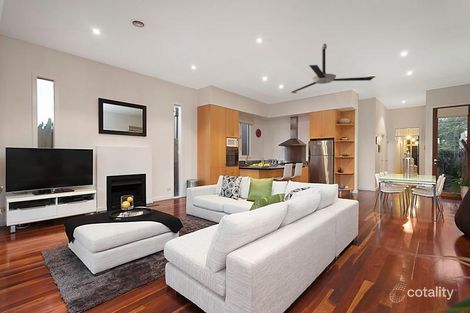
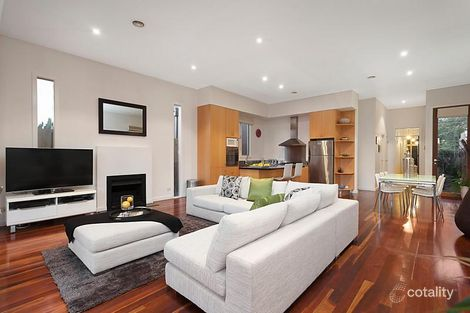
- ceiling fan (324, 59)
